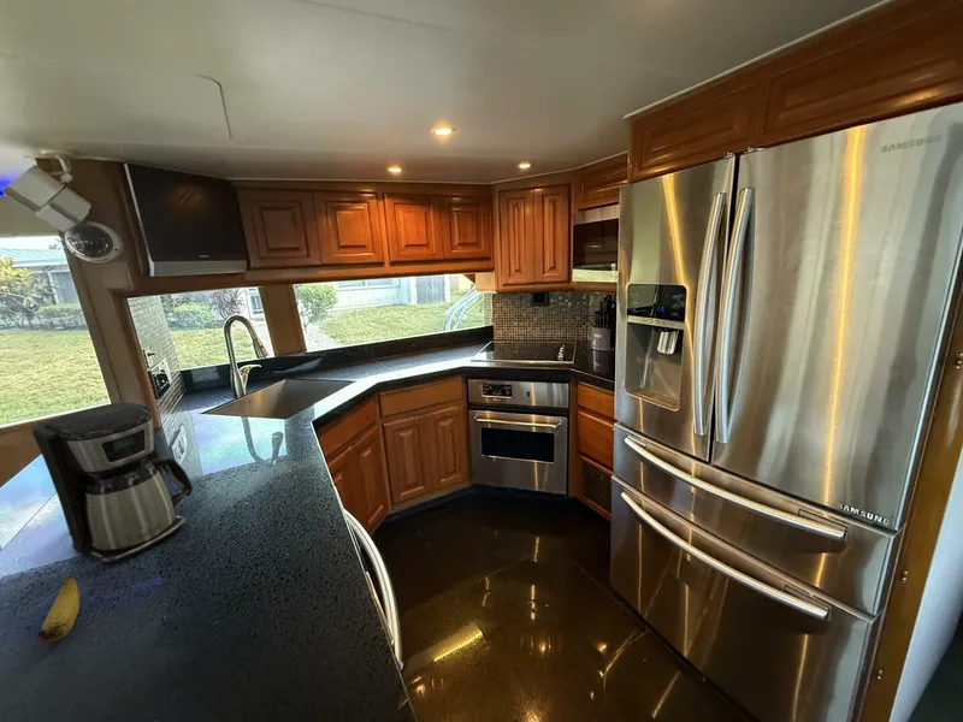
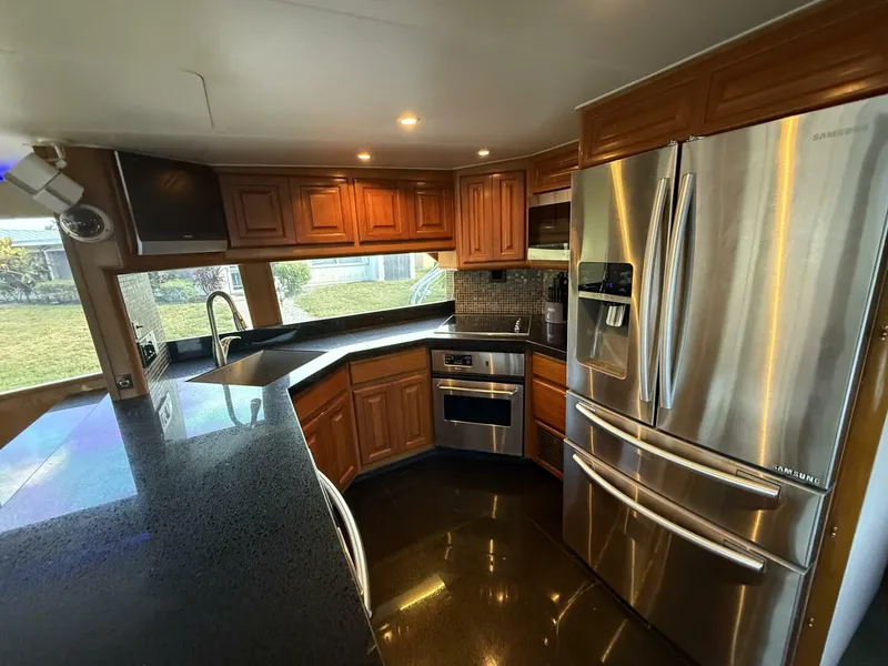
- coffee maker (122, 468)
- banana (60, 611)
